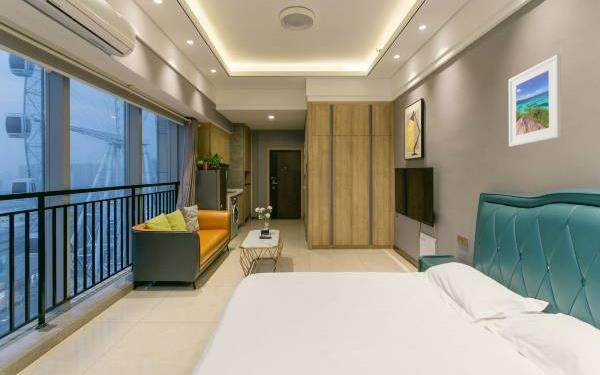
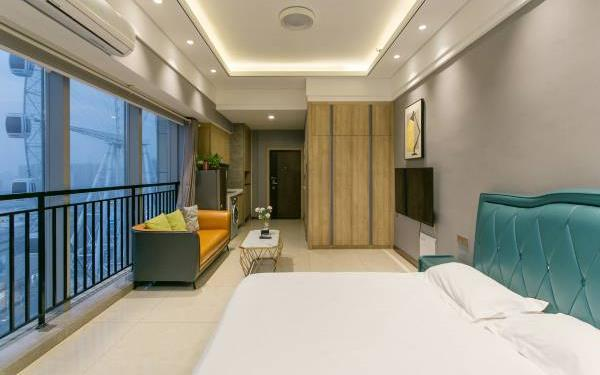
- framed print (532, 105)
